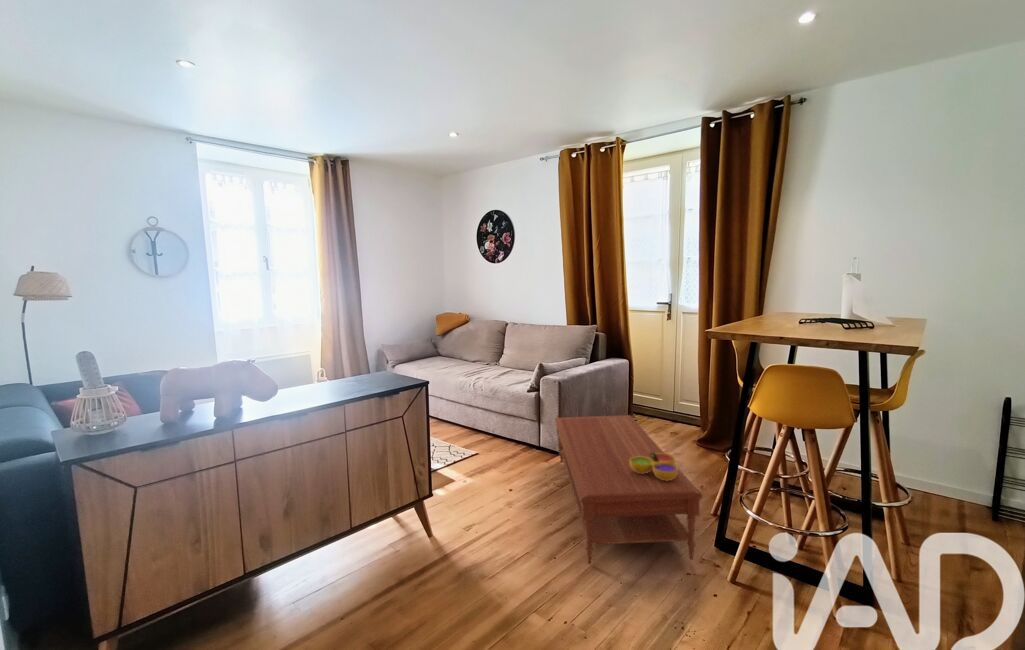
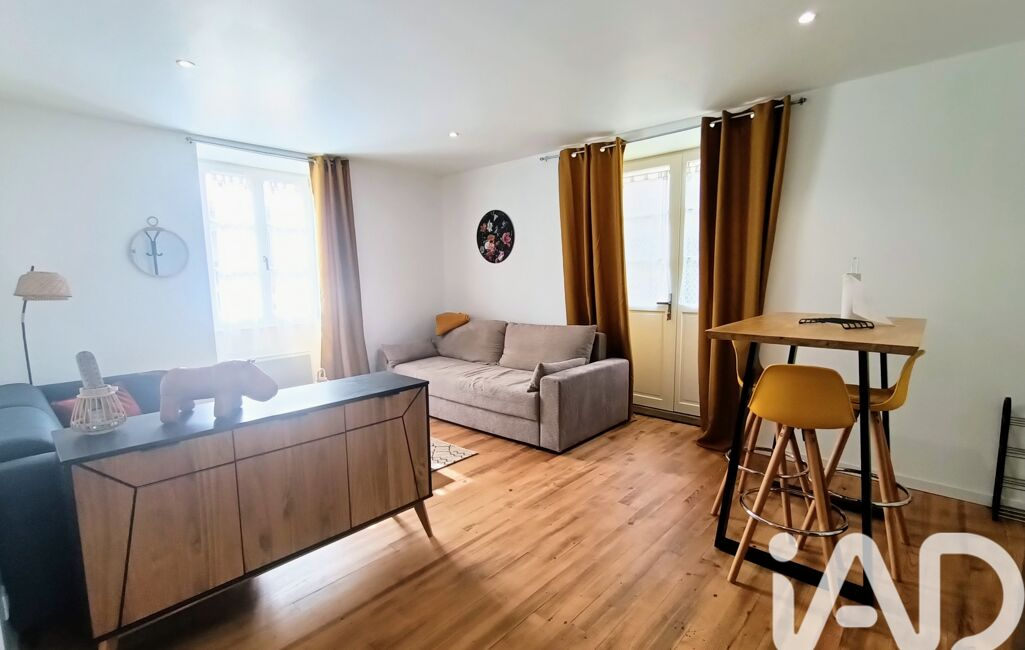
- decorative bowl (658, 461)
- coffee table (611, 474)
